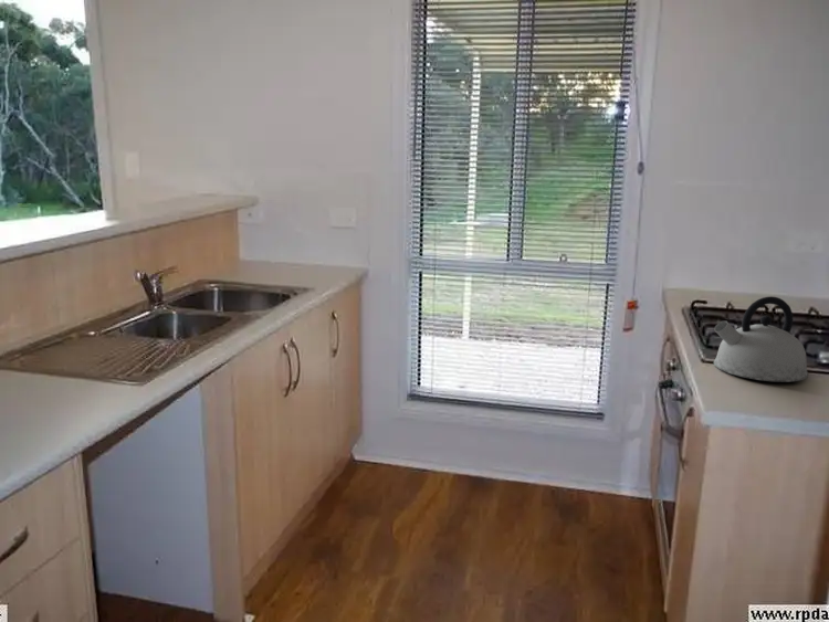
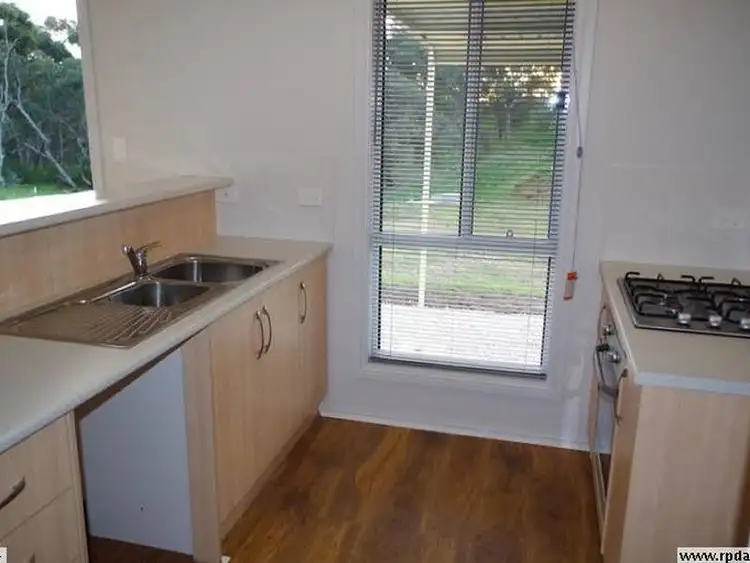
- kettle (759, 333)
